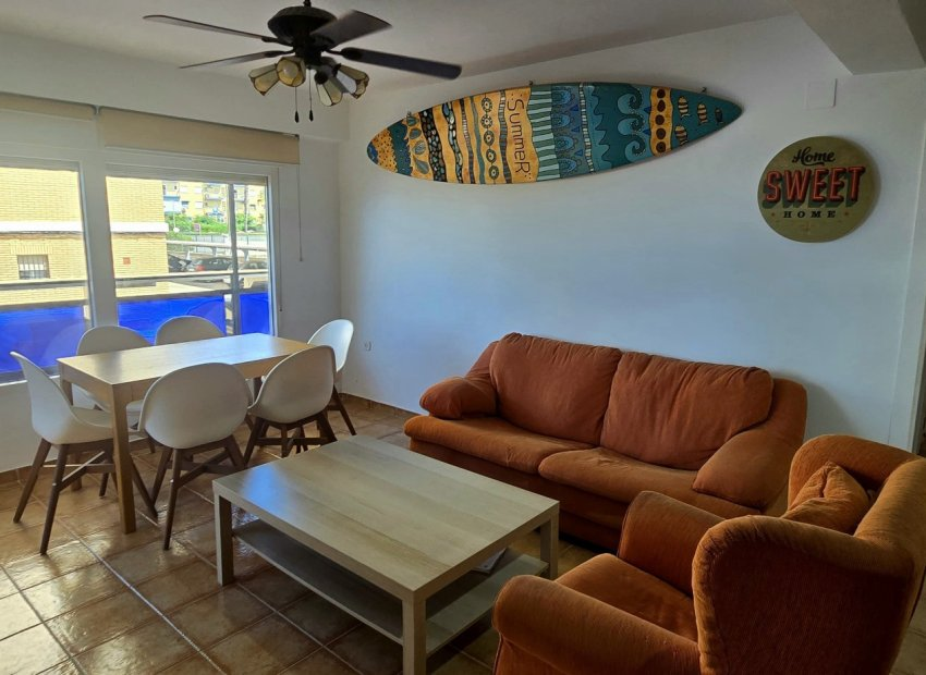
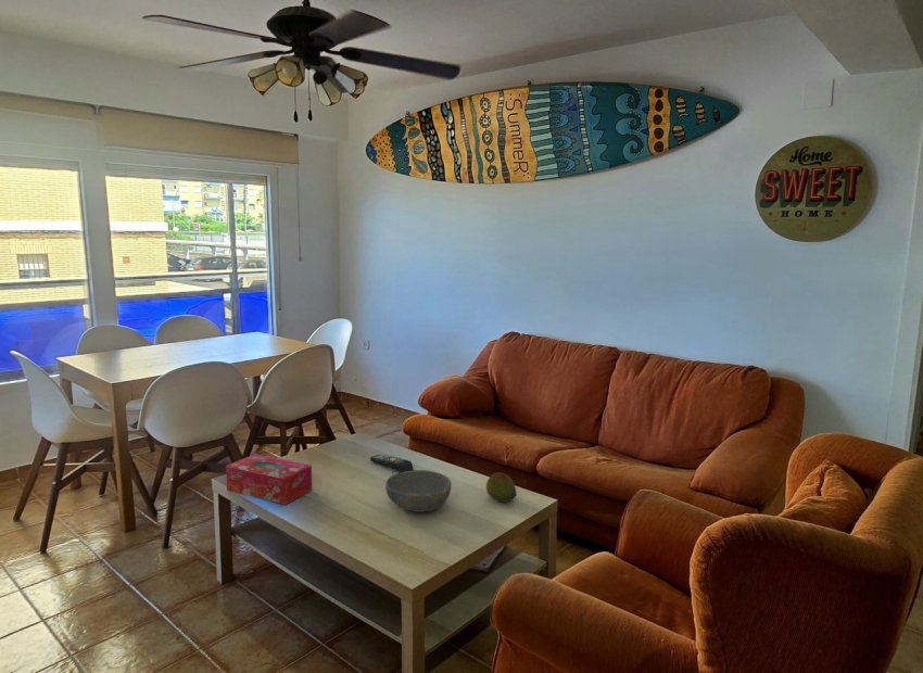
+ remote control (391, 461)
+ fruit (502, 487)
+ bowl (418, 494)
+ tissue box (269, 478)
